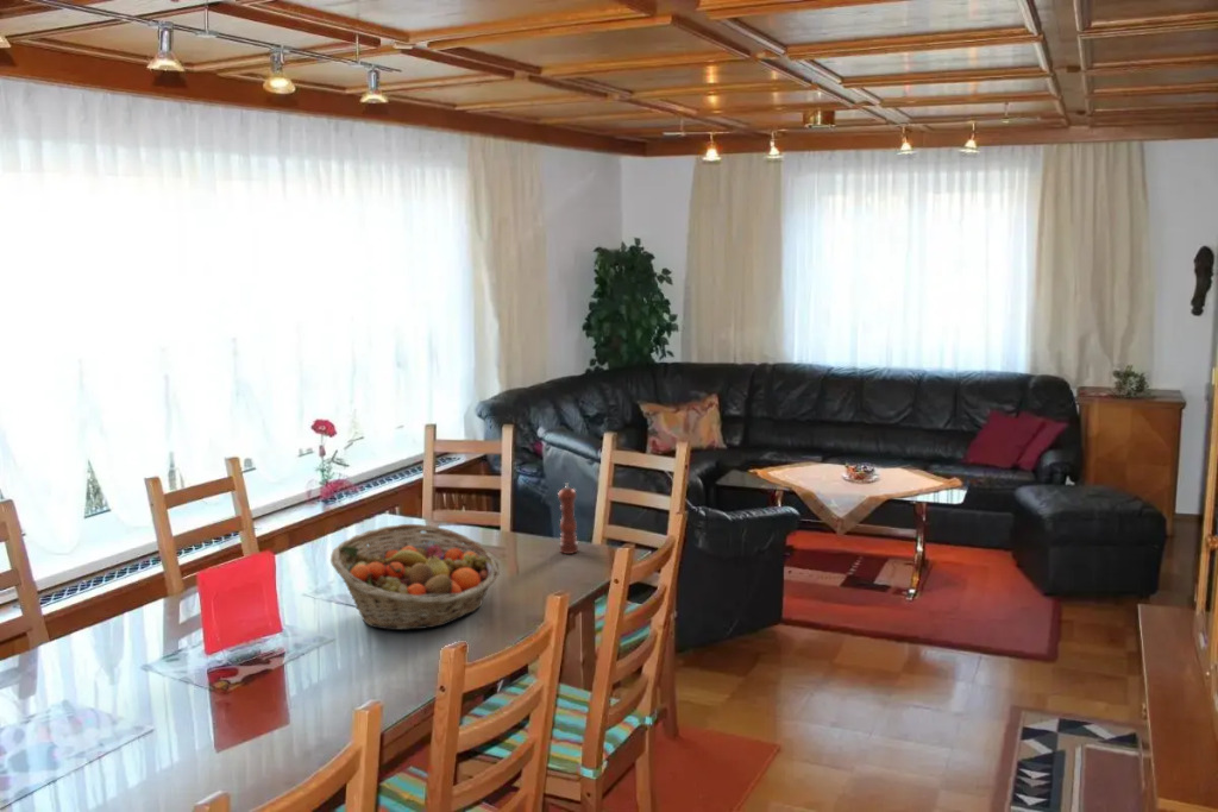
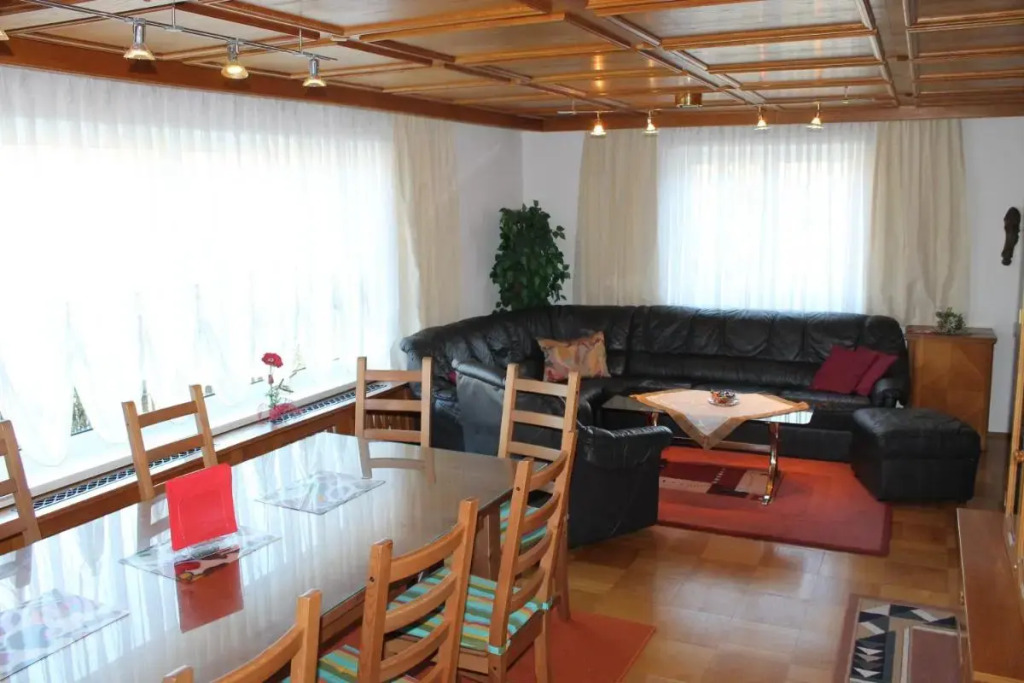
- fruit basket (416, 574)
- pepper mill (567, 517)
